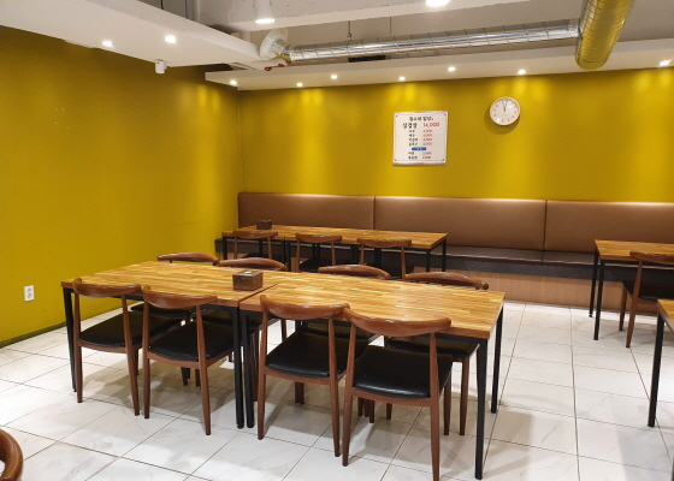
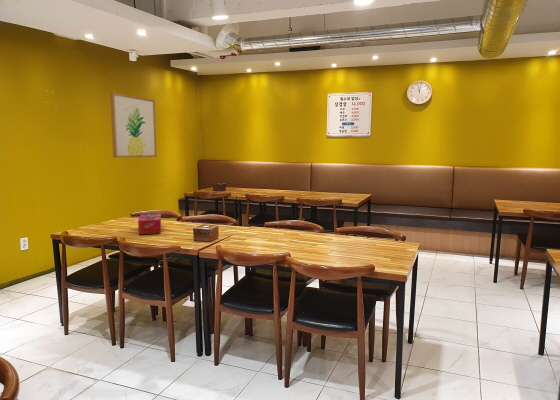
+ wall art (135, 127)
+ tissue box (150, 223)
